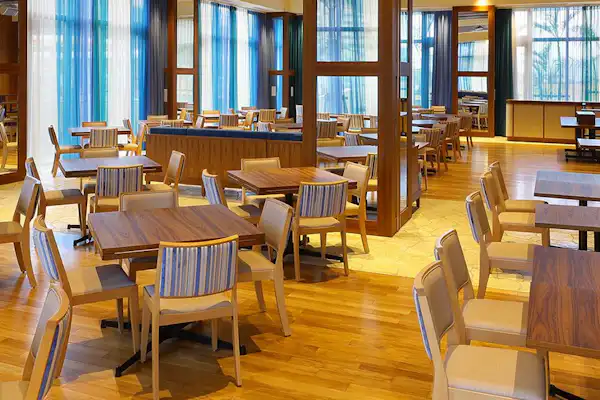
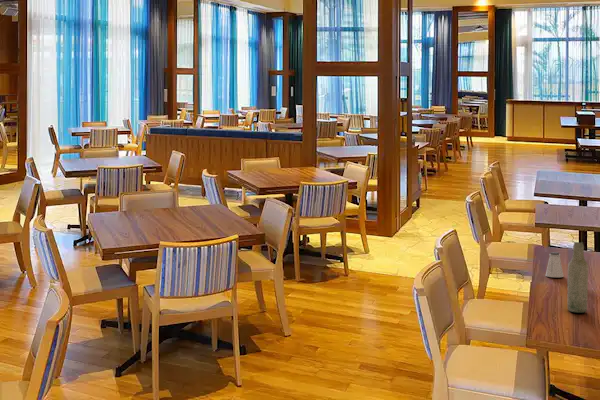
+ bottle (577, 276)
+ saltshaker (554, 264)
